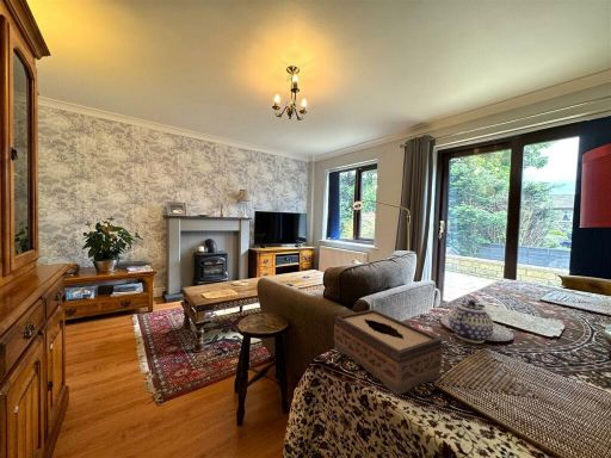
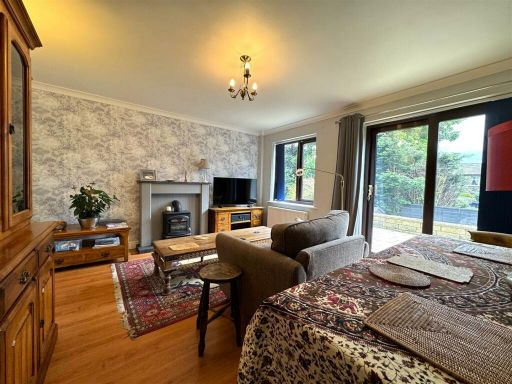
- tissue box (383, 344)
- teapot (470, 318)
